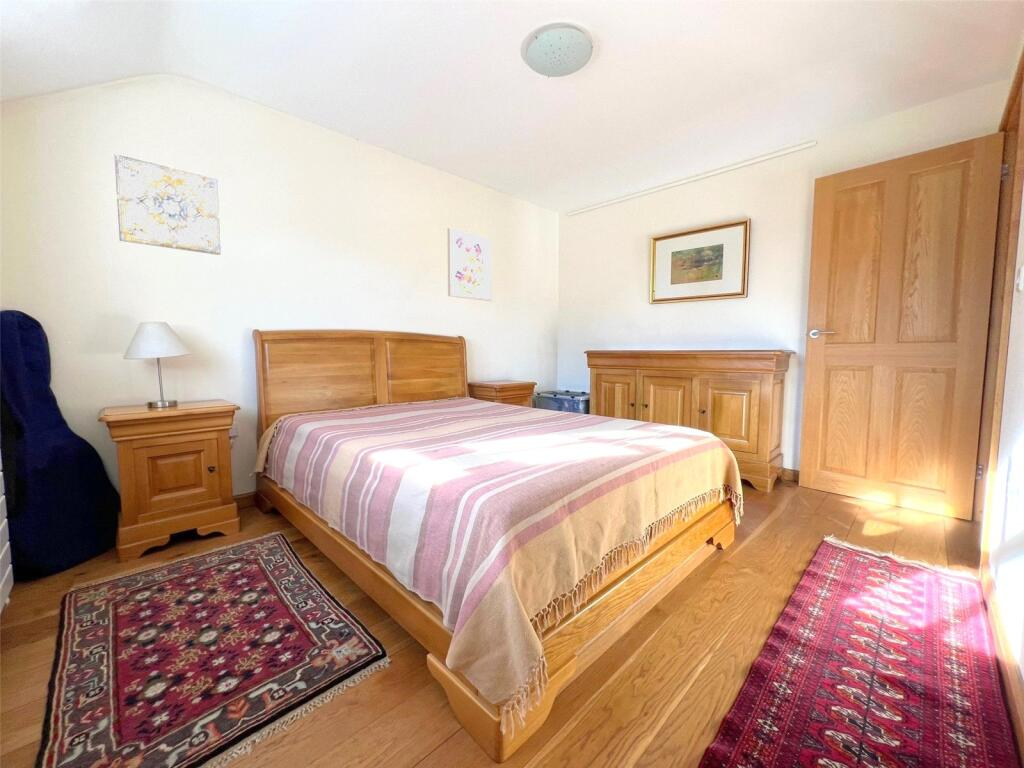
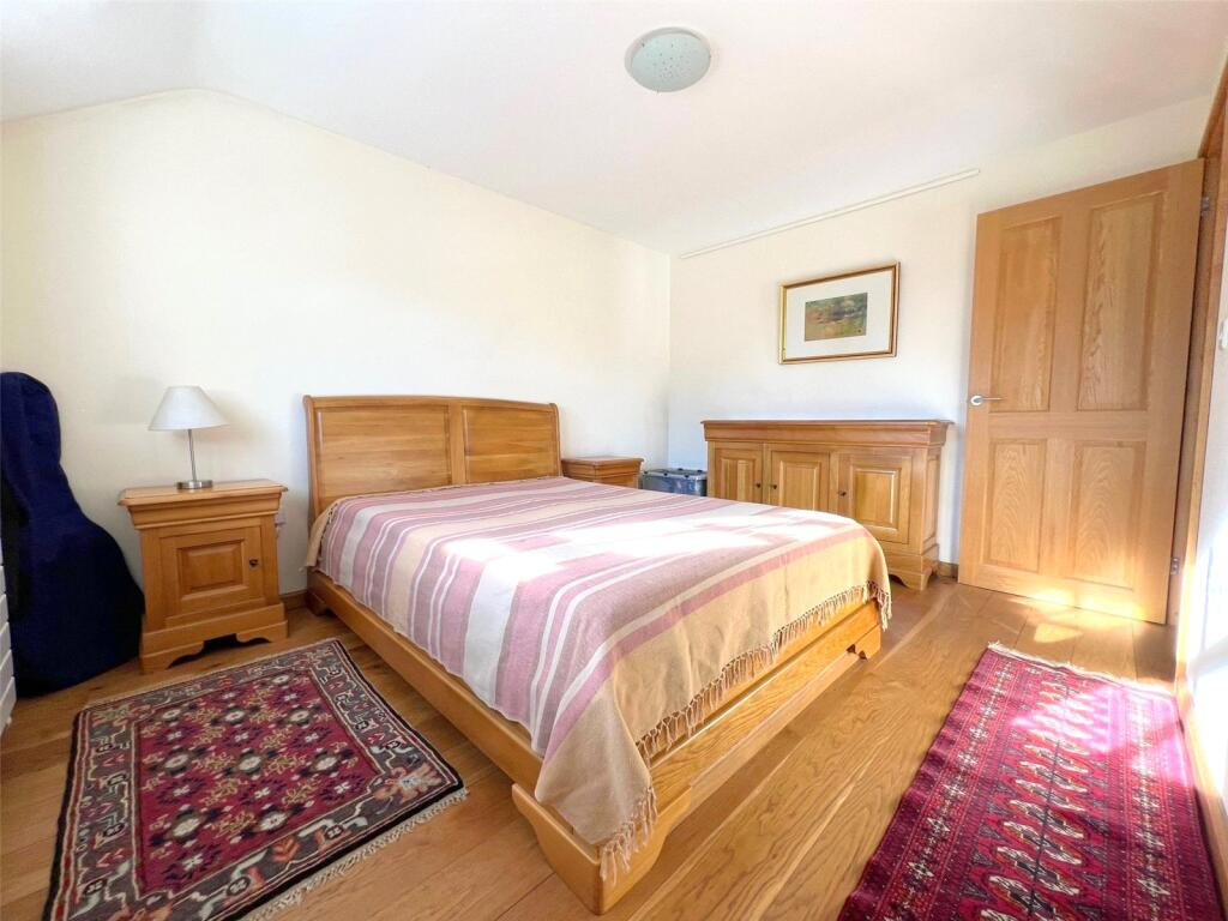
- wall art (171, 208)
- wall art (470, 266)
